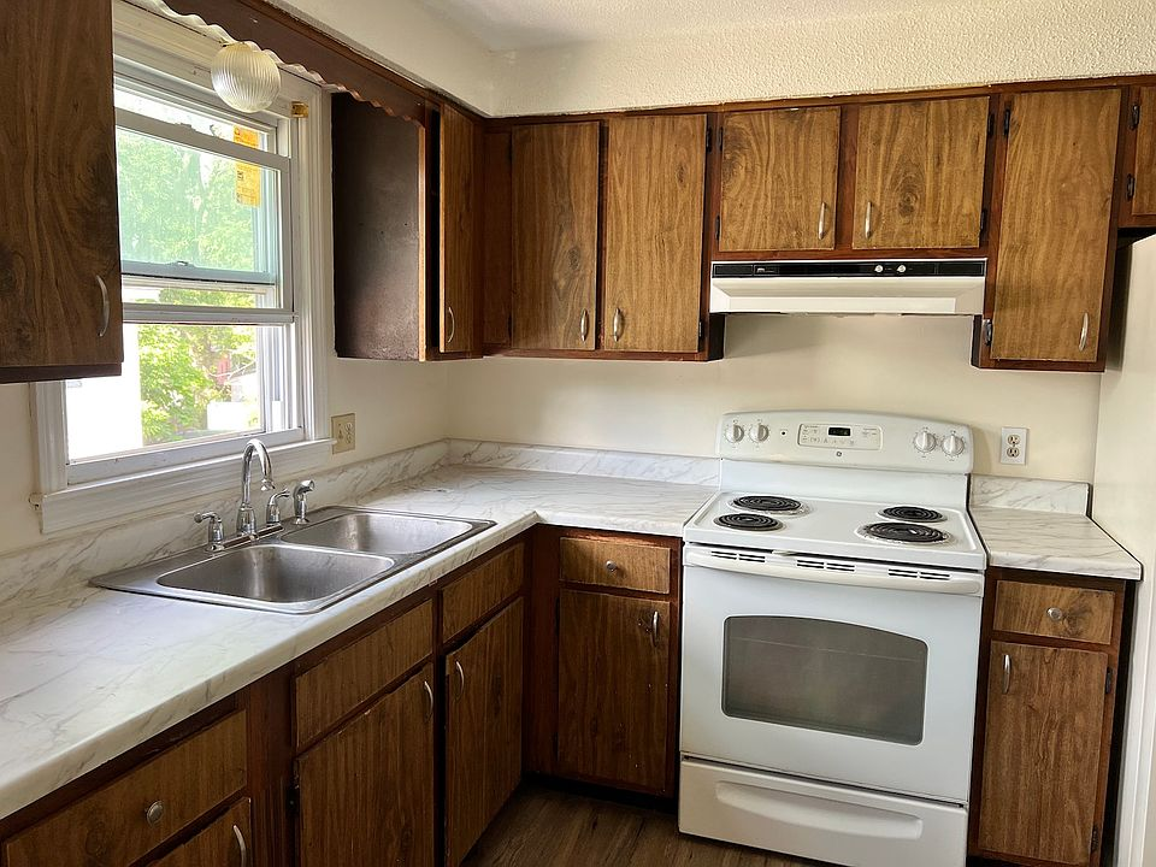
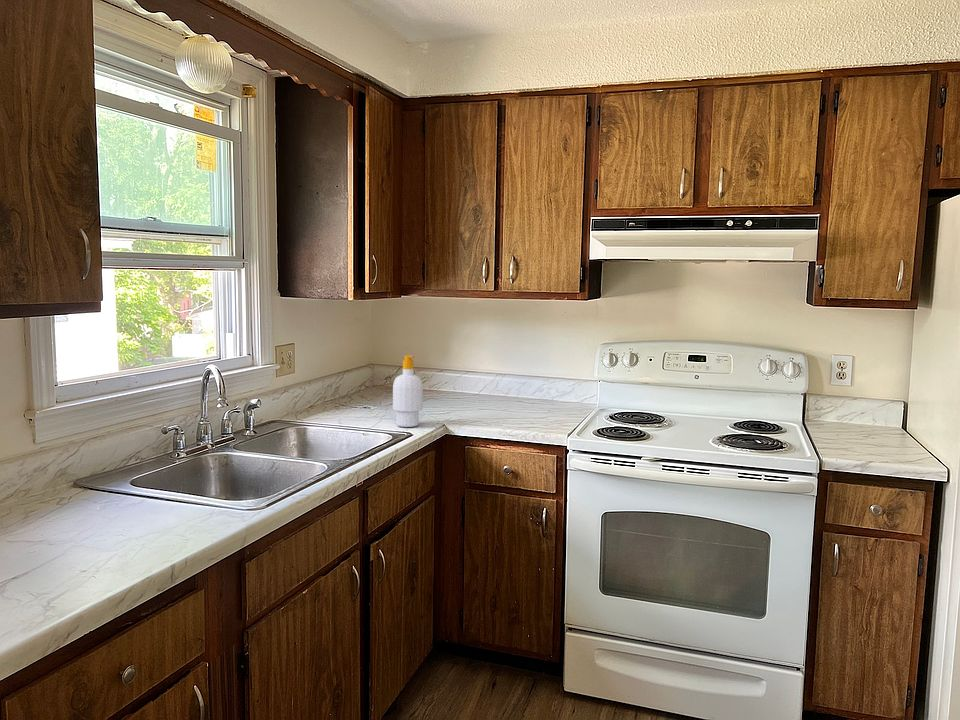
+ soap bottle (407, 390)
